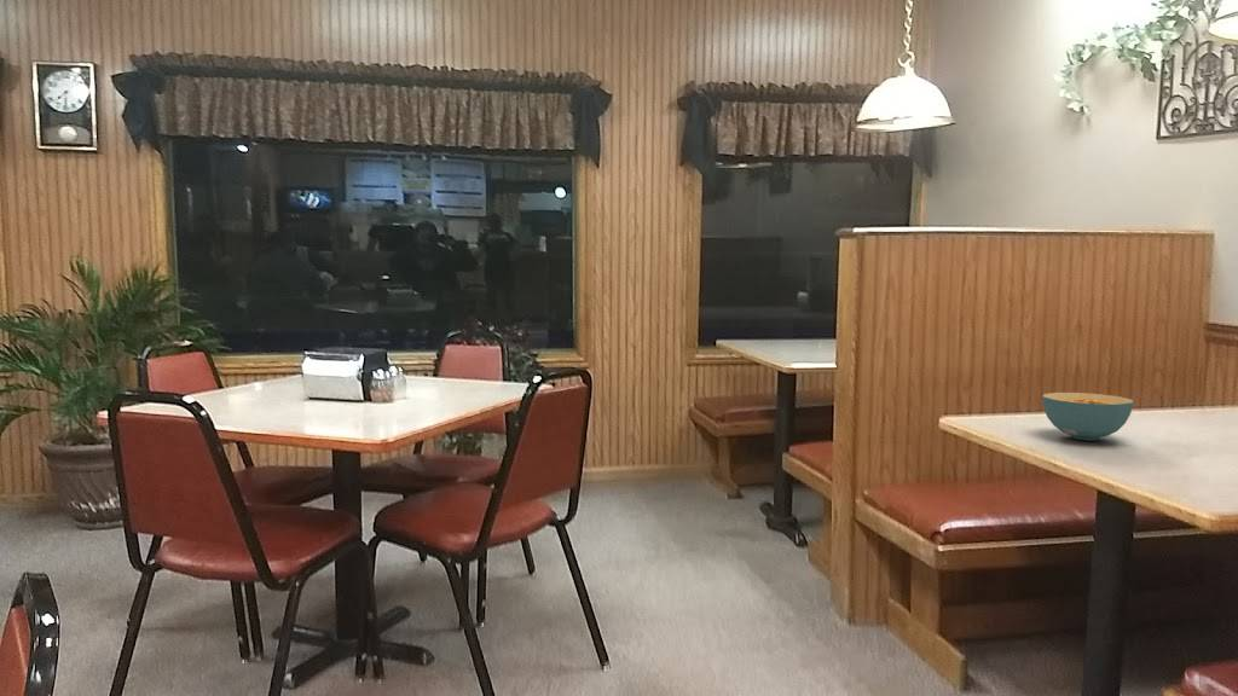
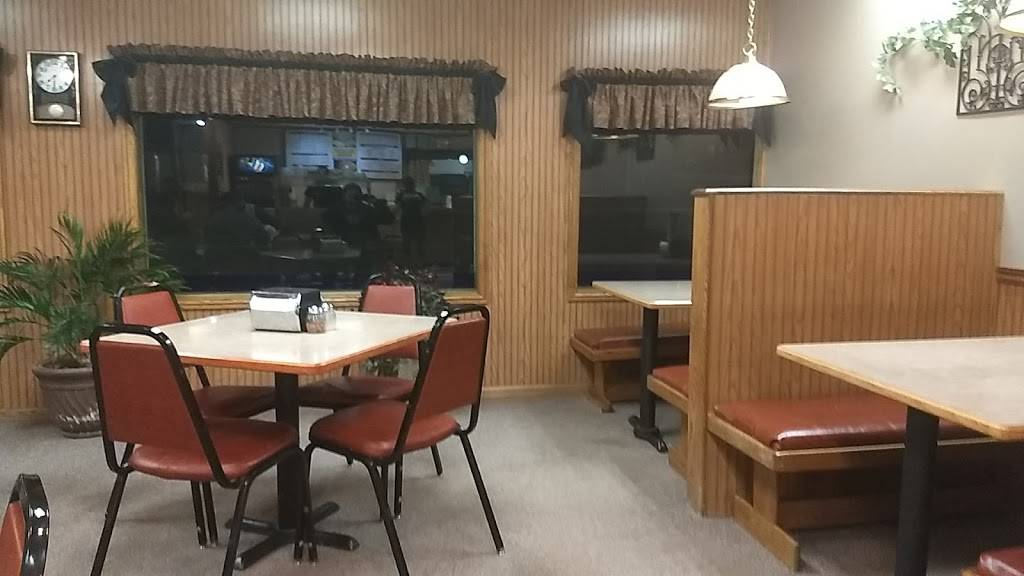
- cereal bowl (1086, 417)
